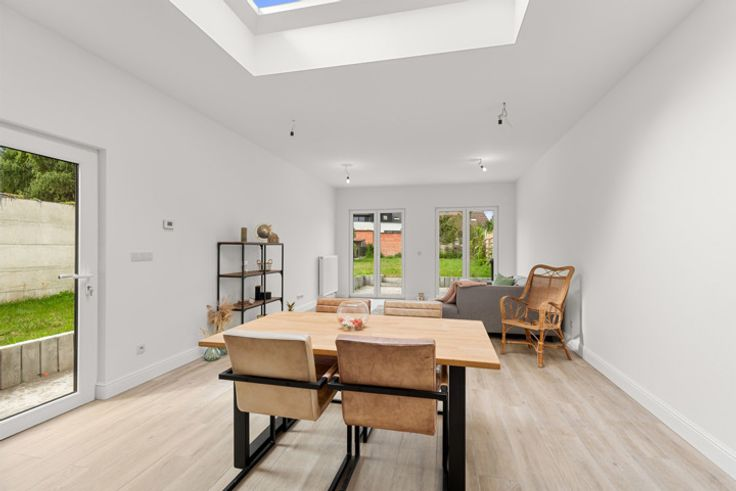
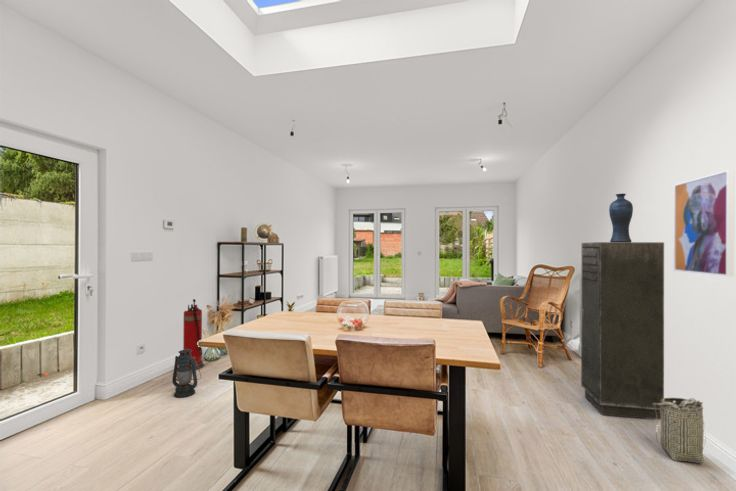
+ storage cabinet (618, 325)
+ lantern (185, 371)
+ wall art (700, 225)
+ vase (620, 218)
+ fire extinguisher (193, 333)
+ basket (677, 425)
